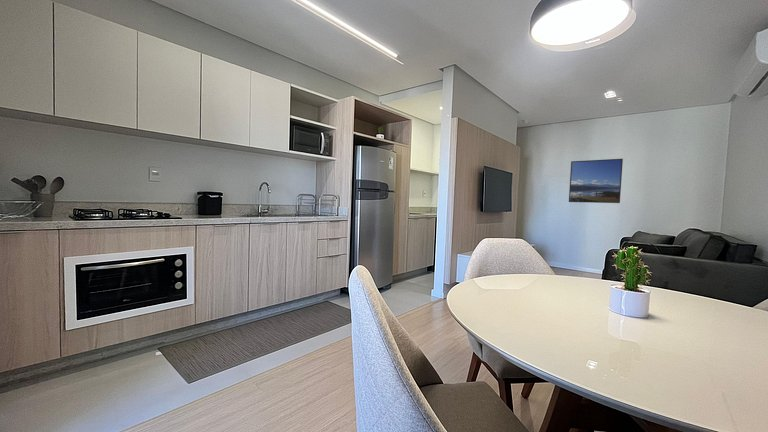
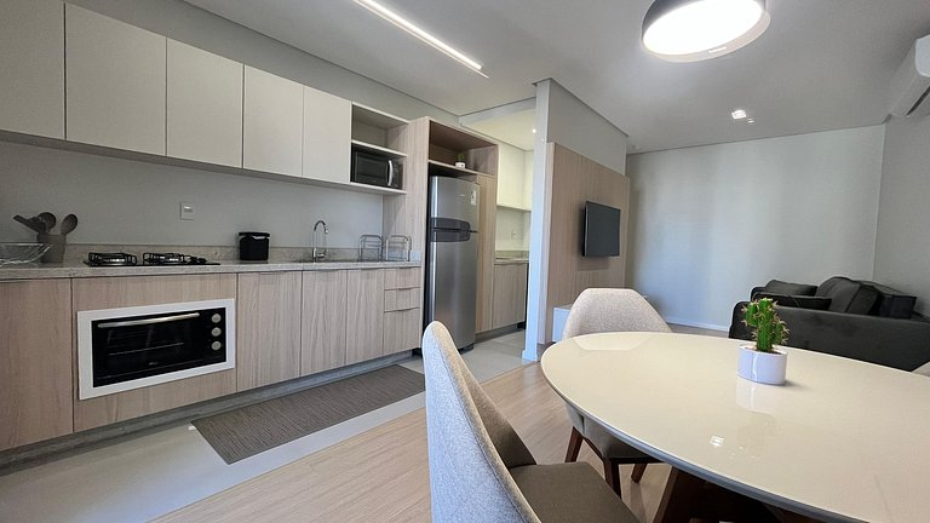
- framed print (594, 181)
